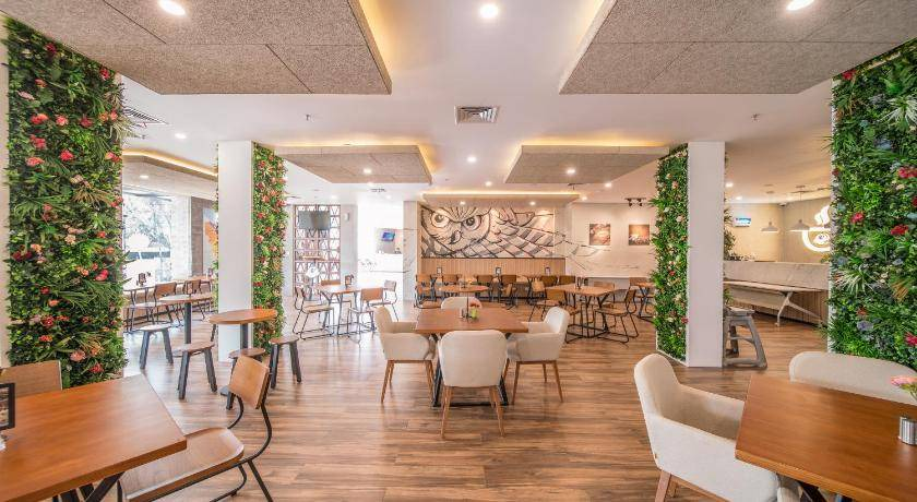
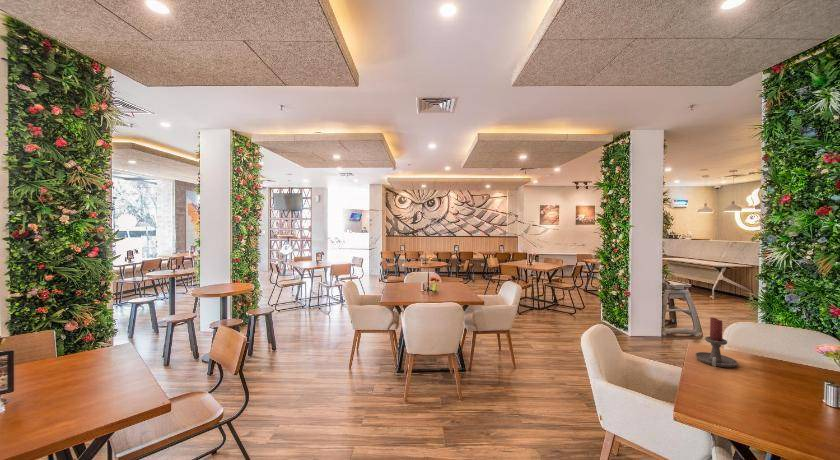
+ candle holder (715, 341)
